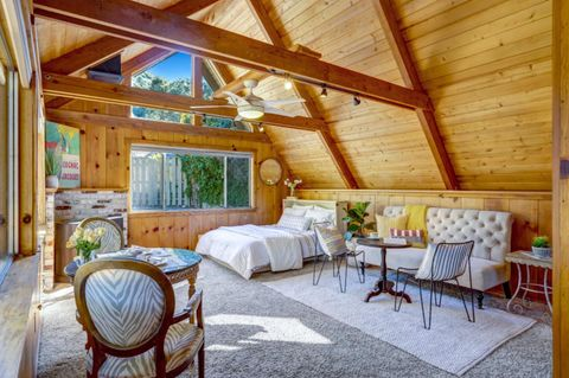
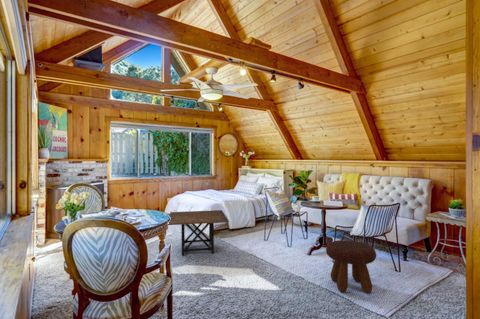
+ side table (196, 233)
+ footstool (352, 266)
